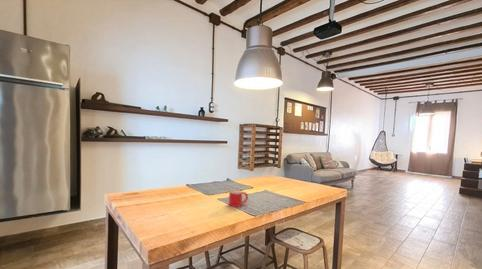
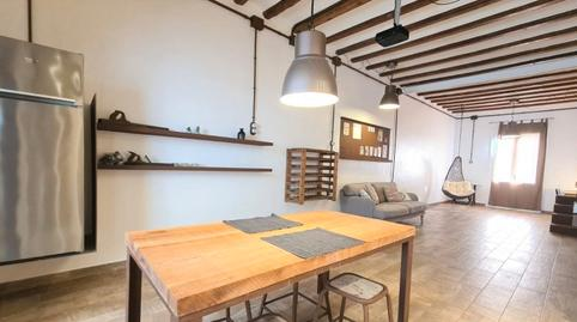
- mug (238, 197)
